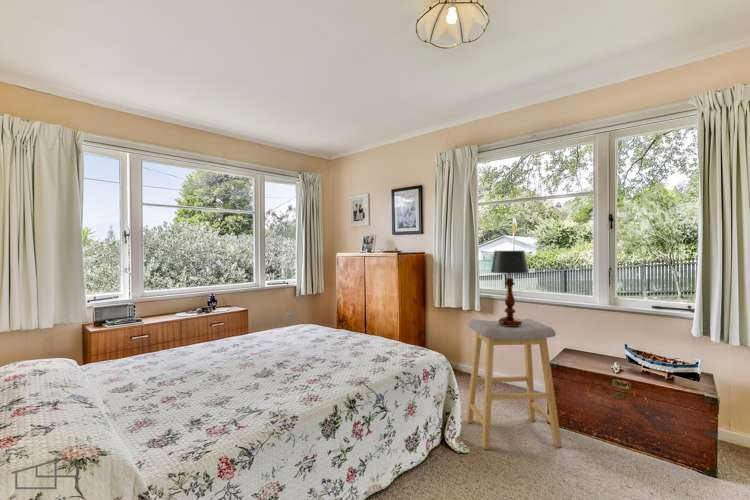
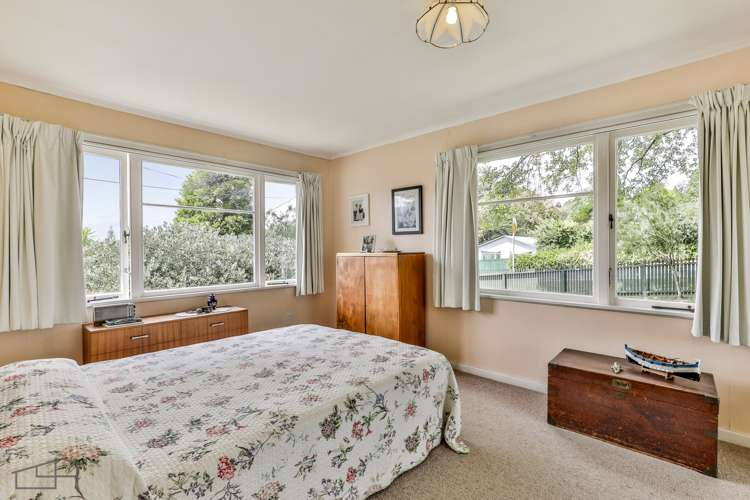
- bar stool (509, 377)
- table lamp (509, 286)
